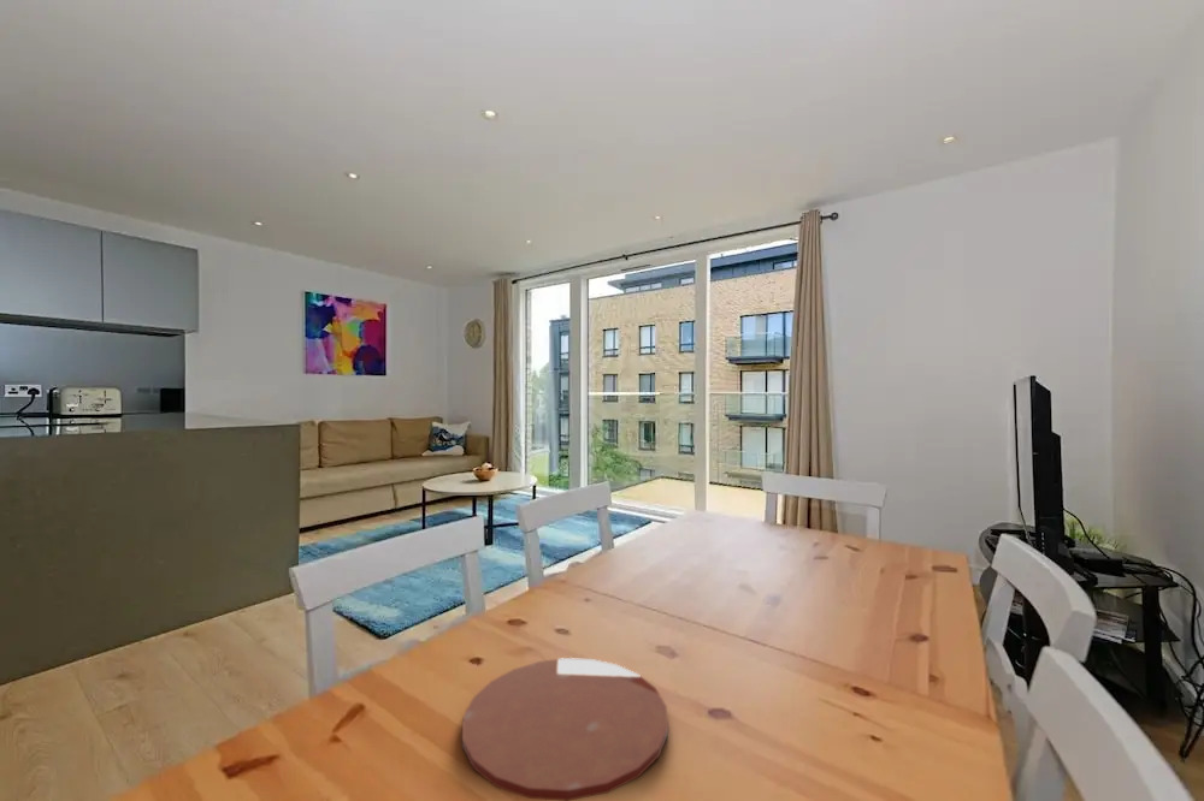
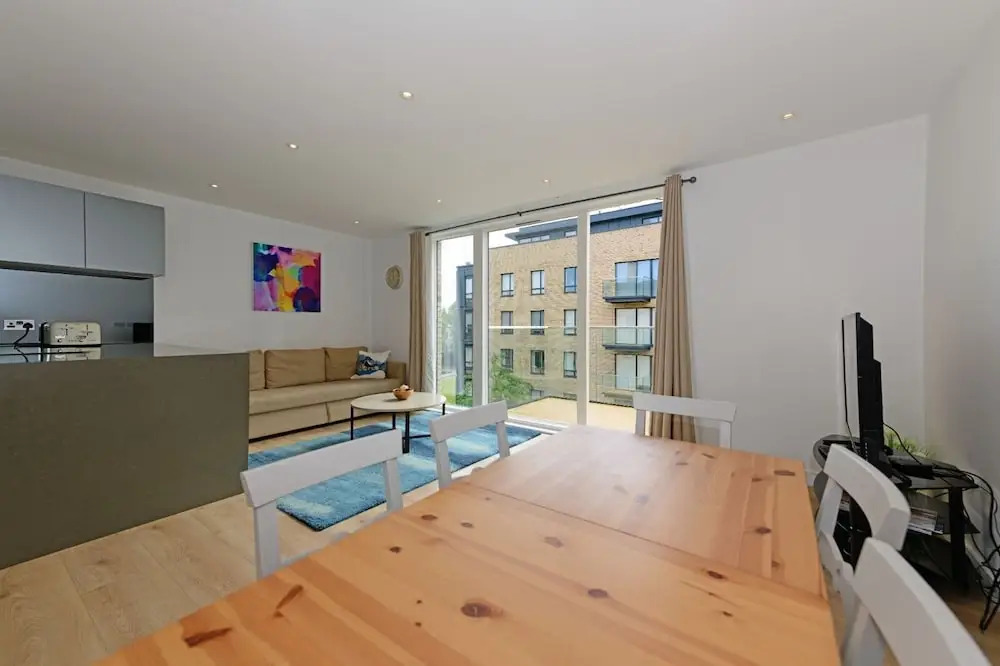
- plate (566, 714)
